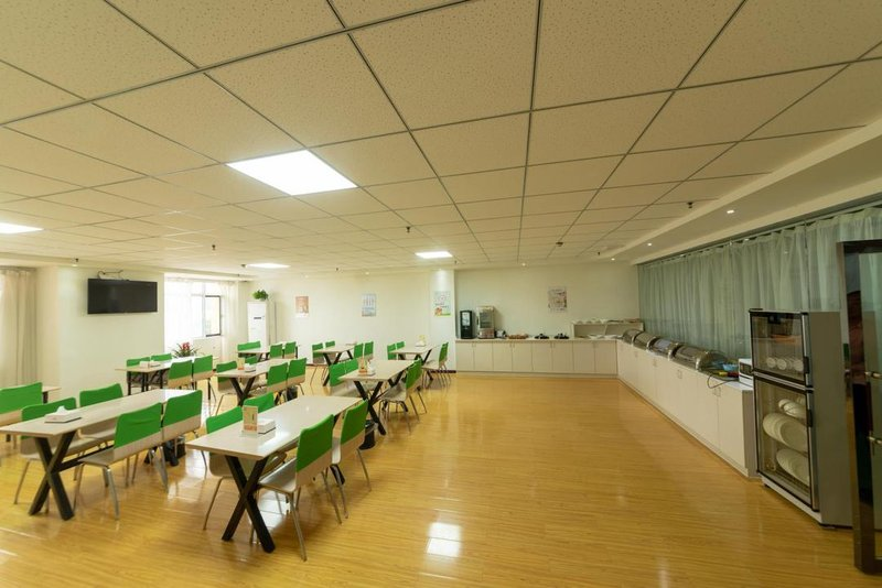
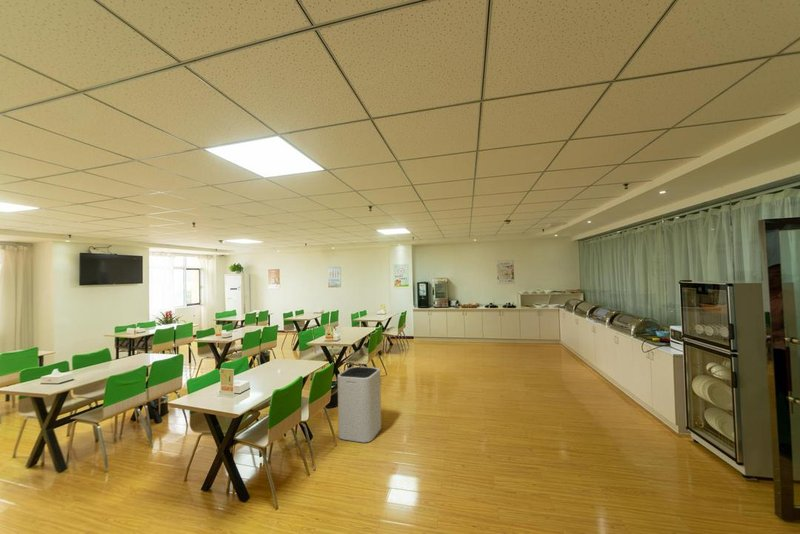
+ trash can (359, 401)
